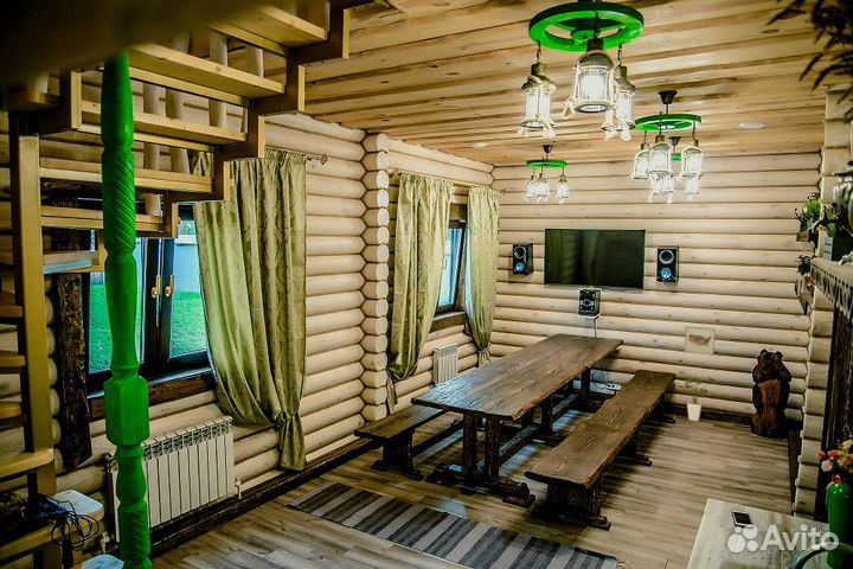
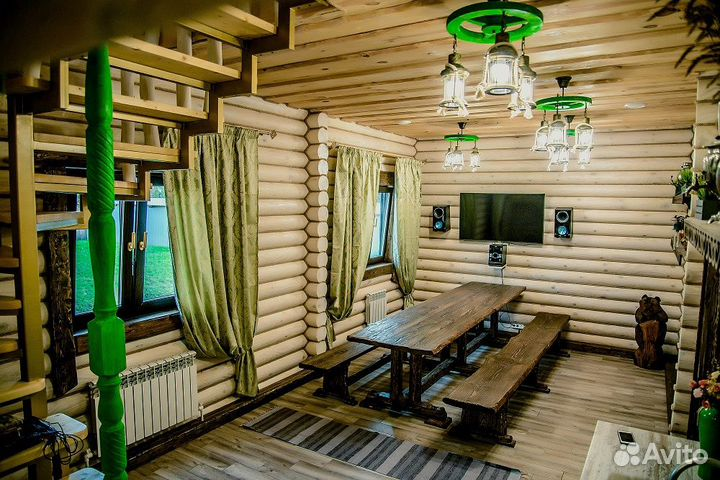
- house plant (697, 398)
- wall art (699, 340)
